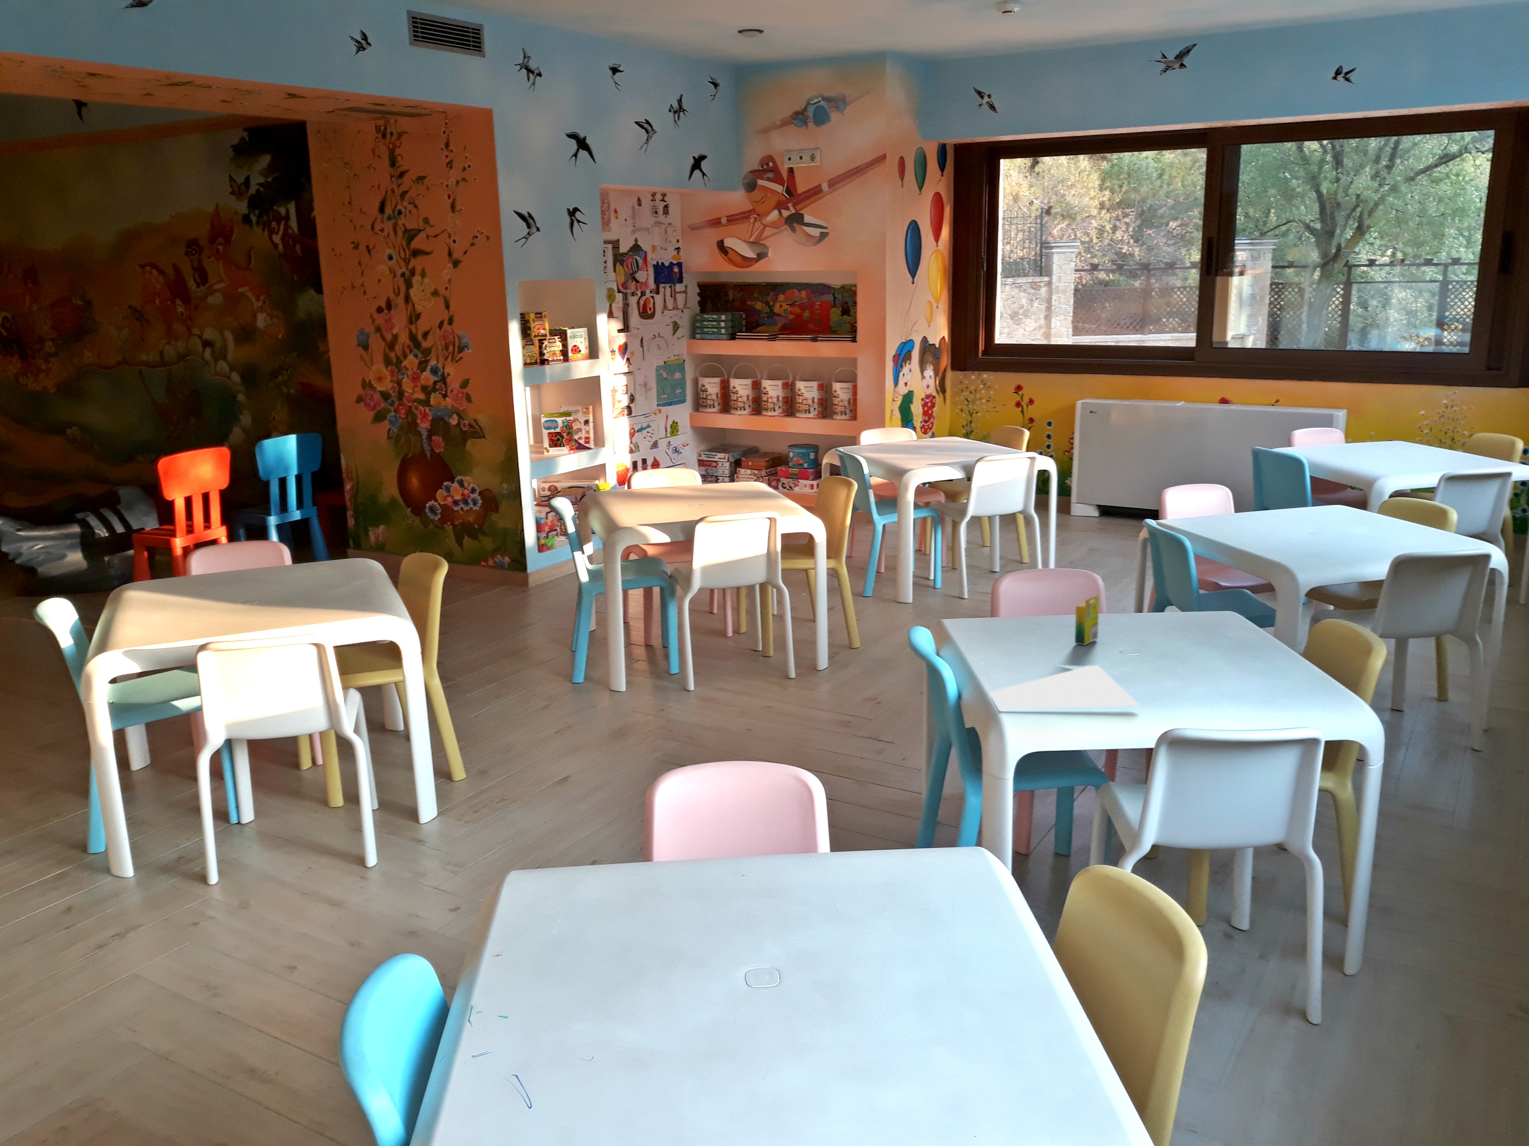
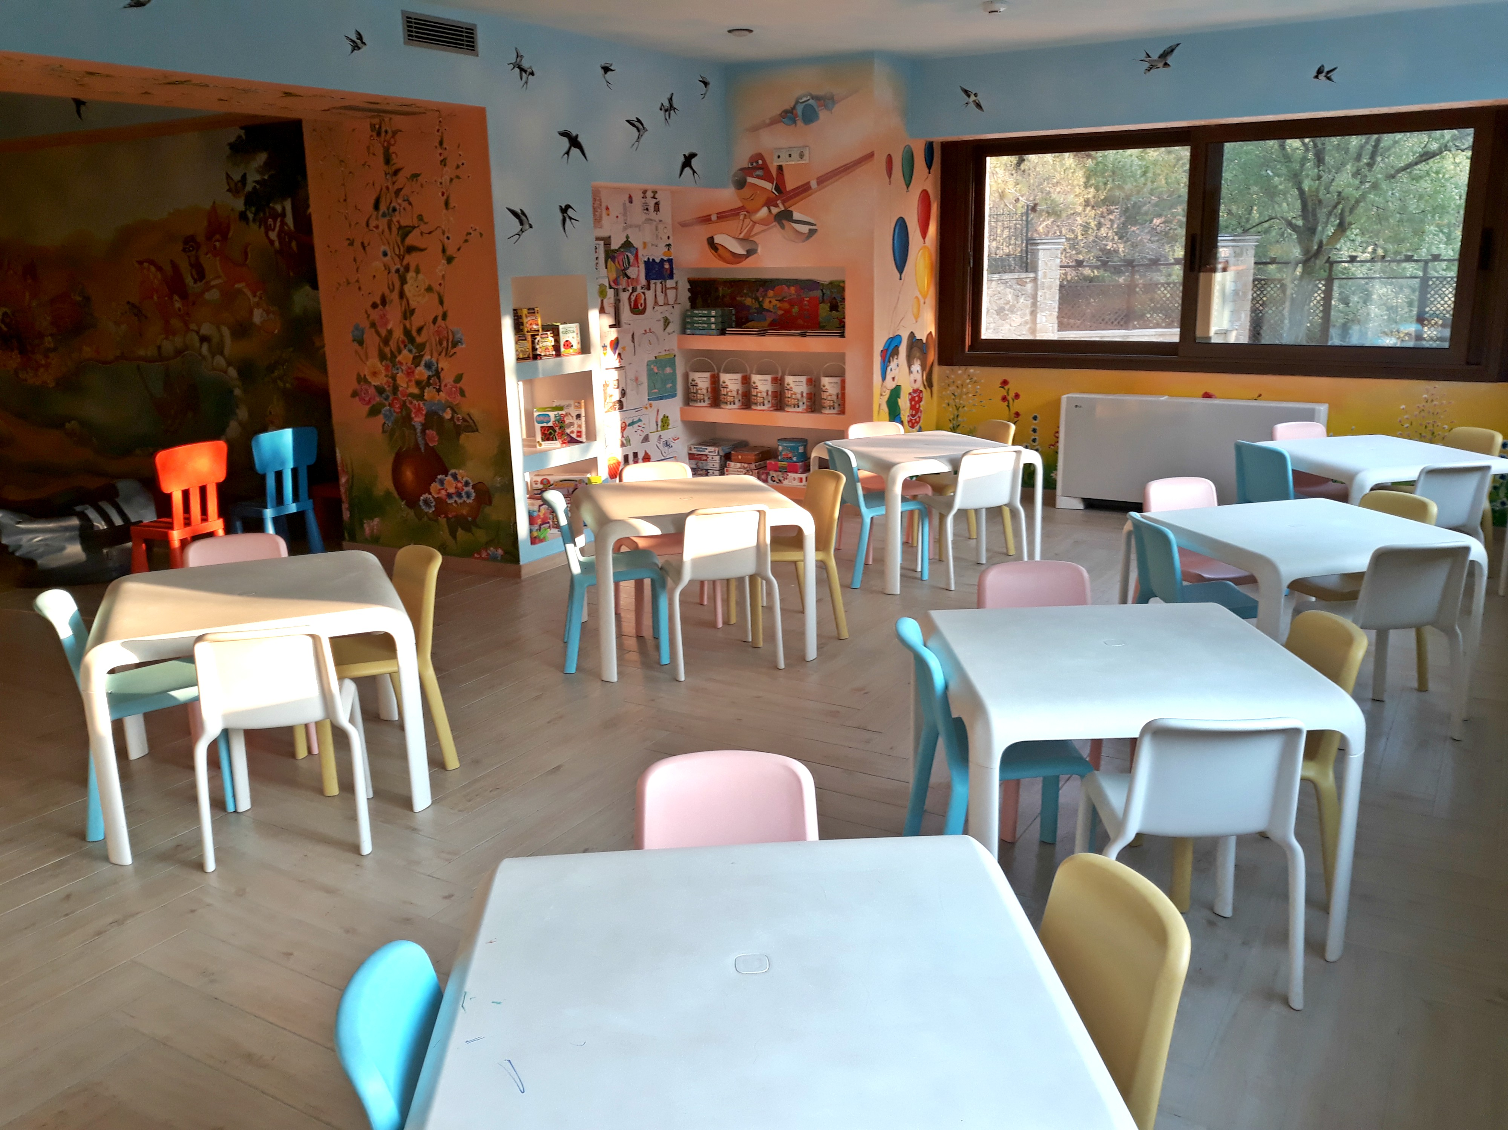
- crayon box (1087, 619)
- paper sheet (1051, 686)
